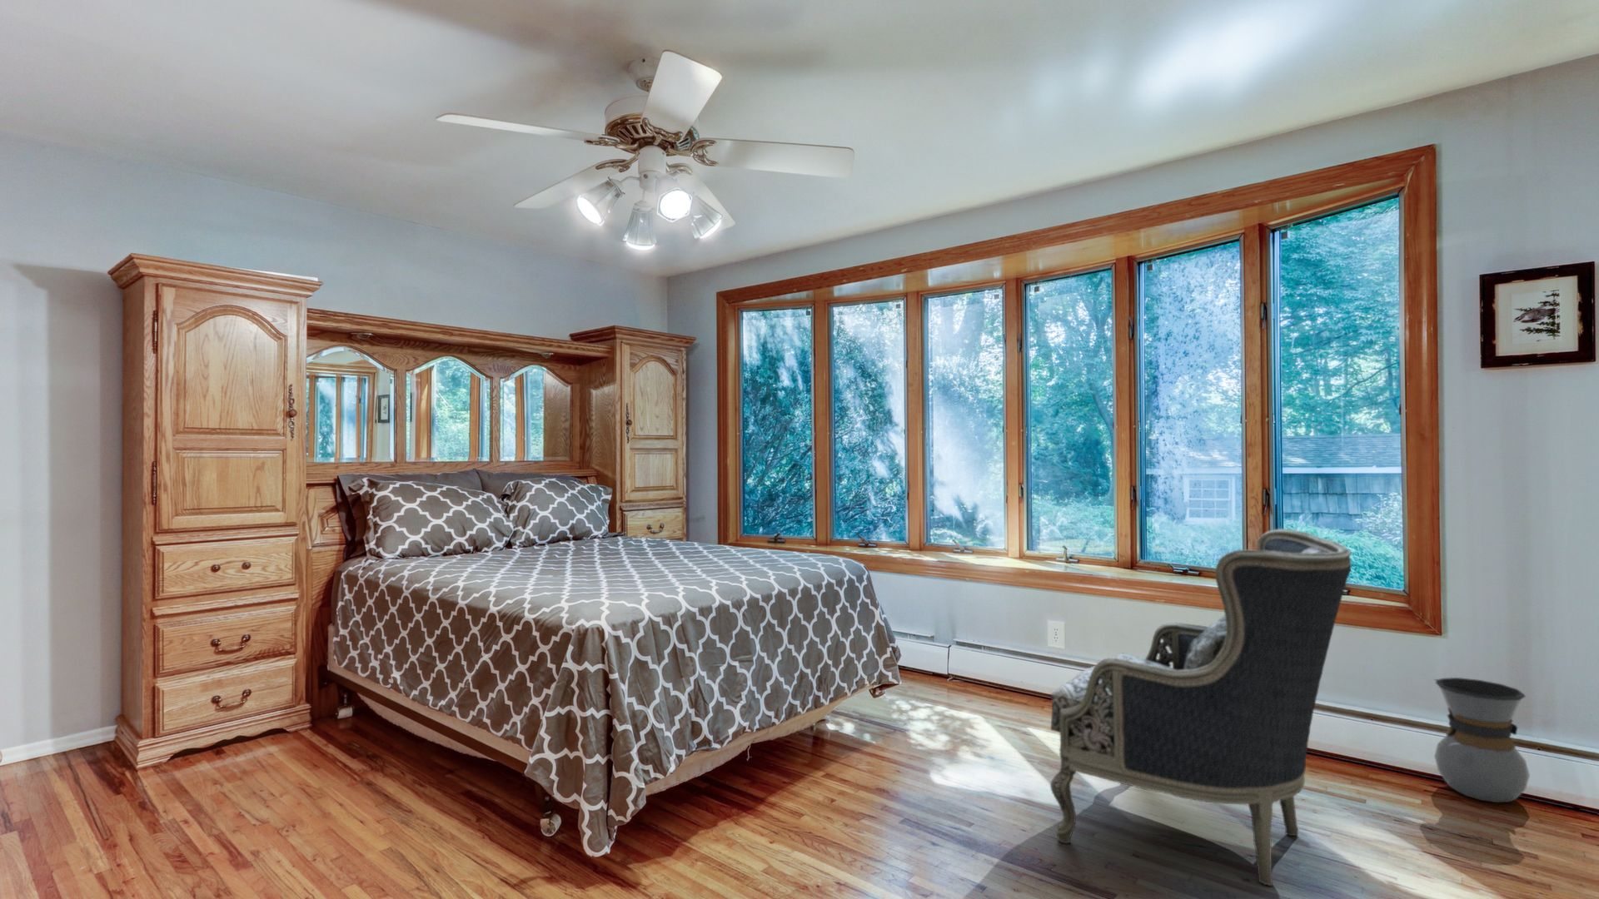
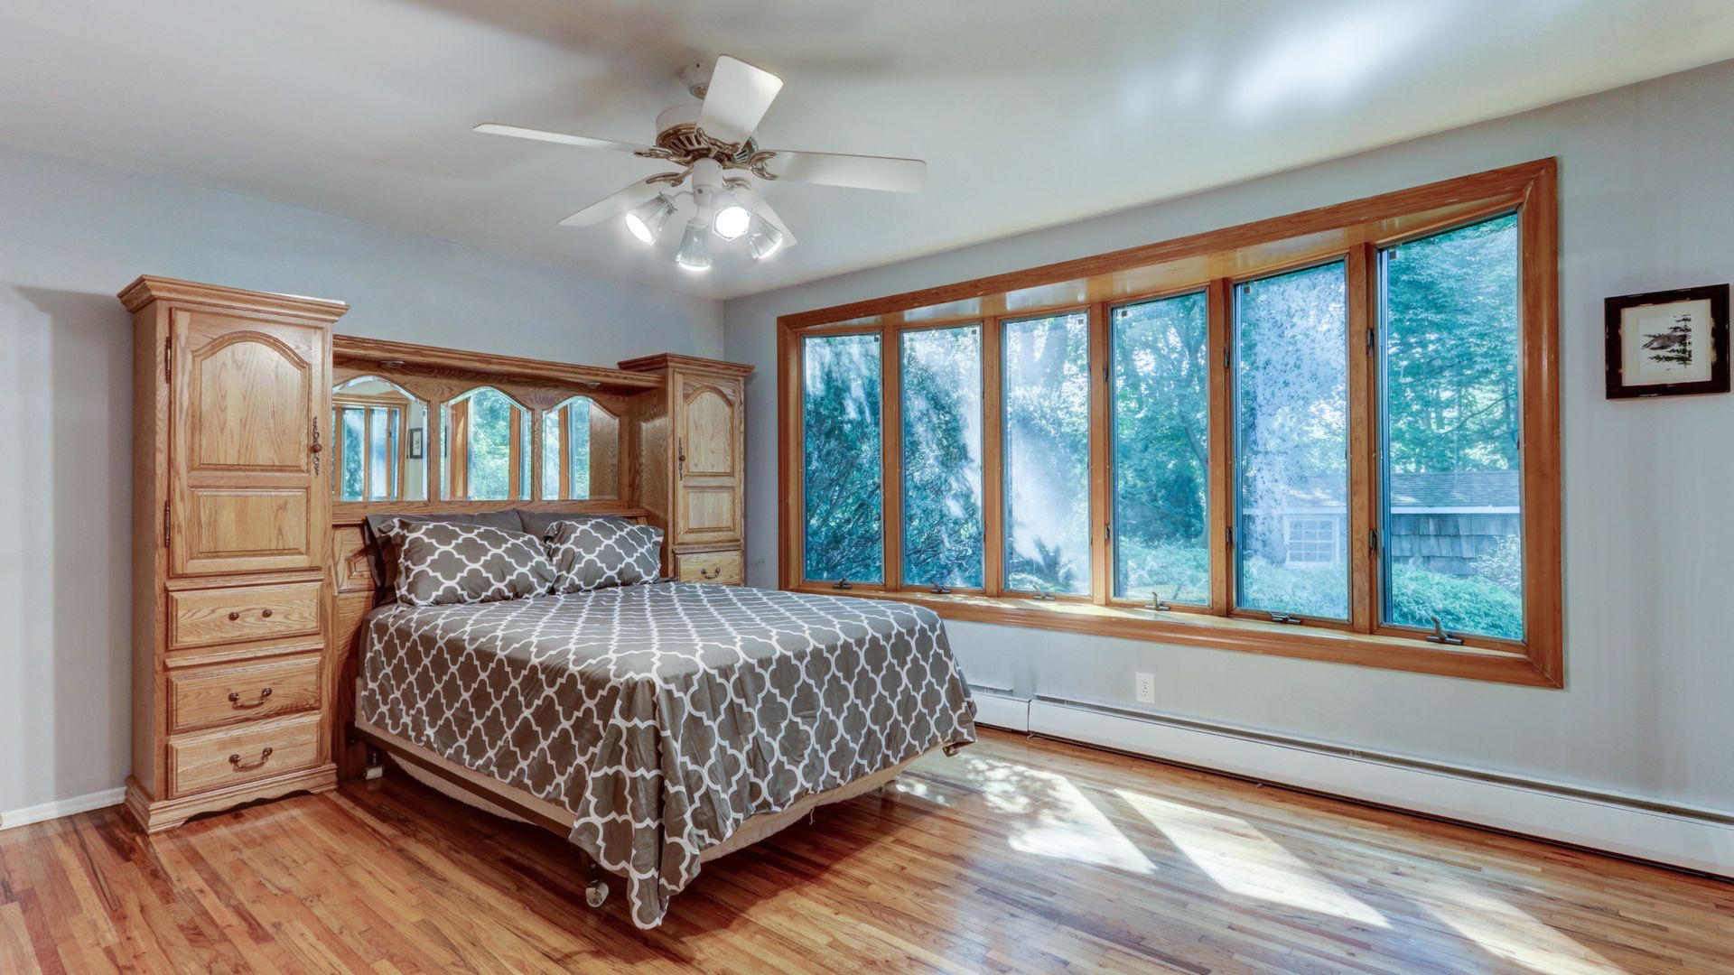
- pour-over carafe (1480, 740)
- armchair (1192, 688)
